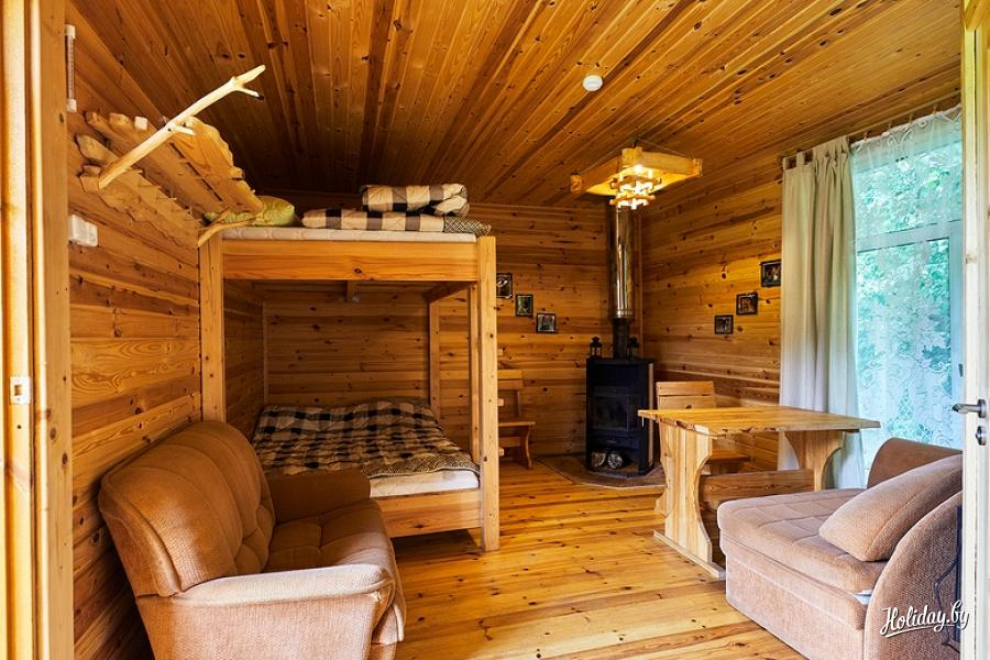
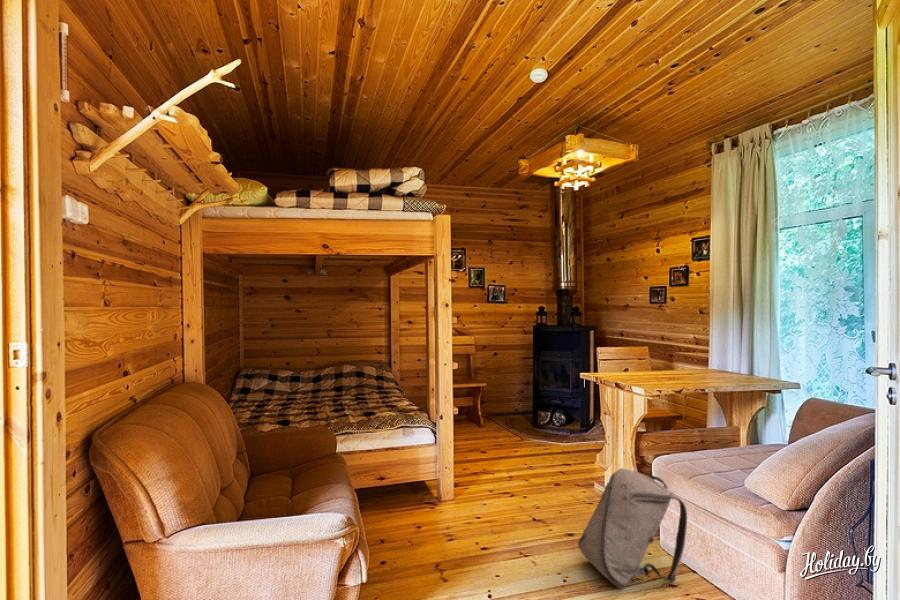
+ backpack (631, 524)
